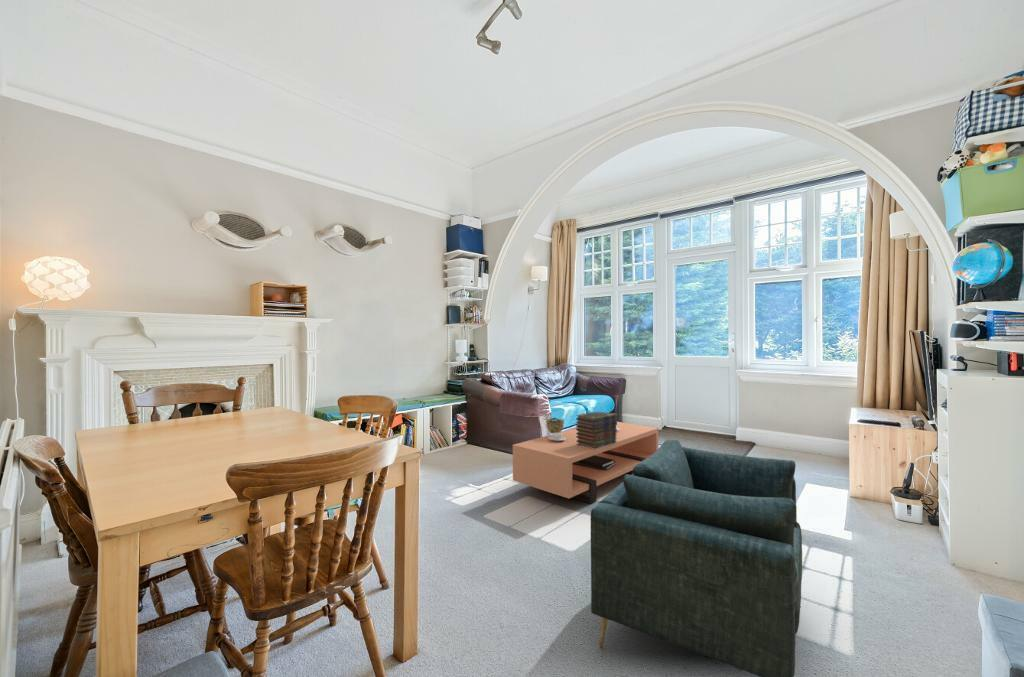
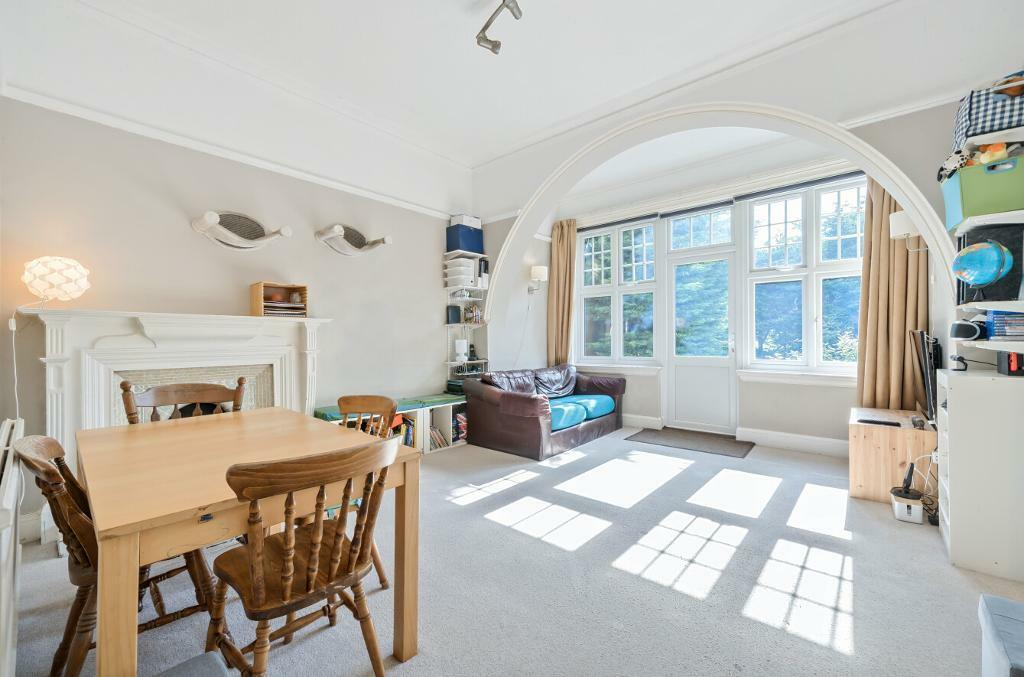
- decorative bowl (554, 427)
- book stack (596, 429)
- coffee table (591, 454)
- armchair (705, 537)
